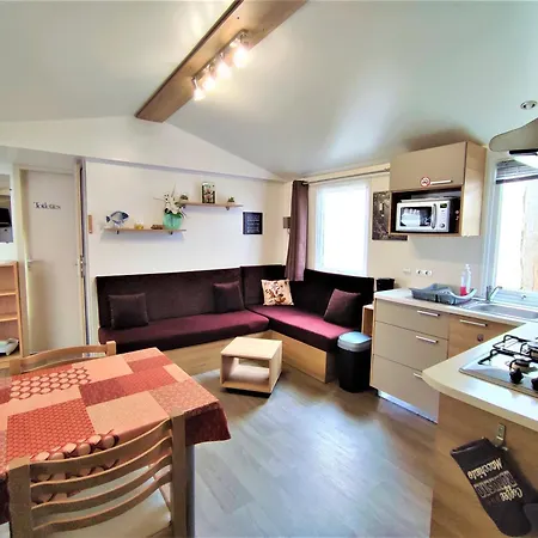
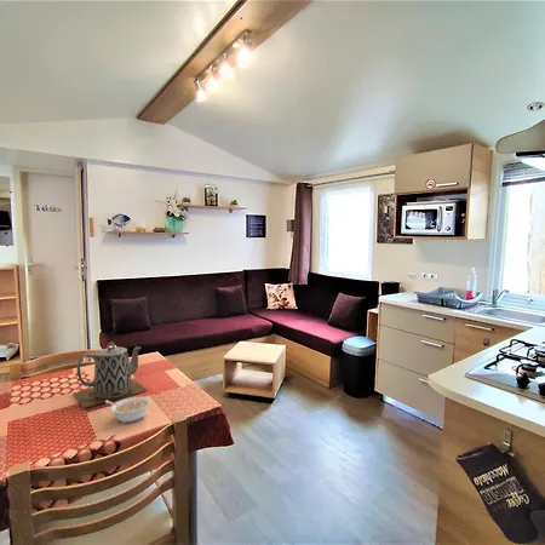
+ legume (130, 409)
+ teapot (109, 367)
